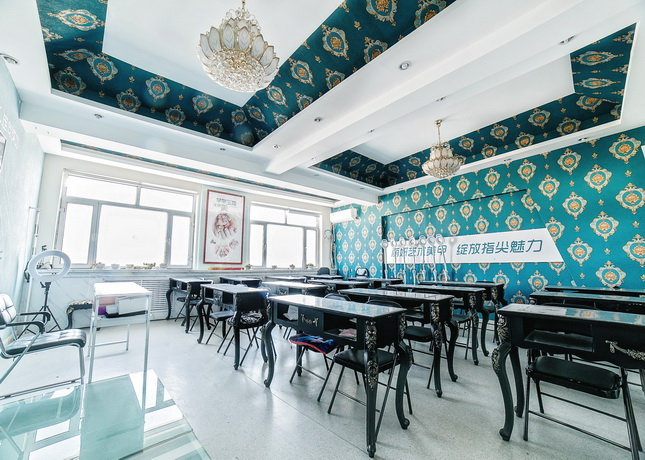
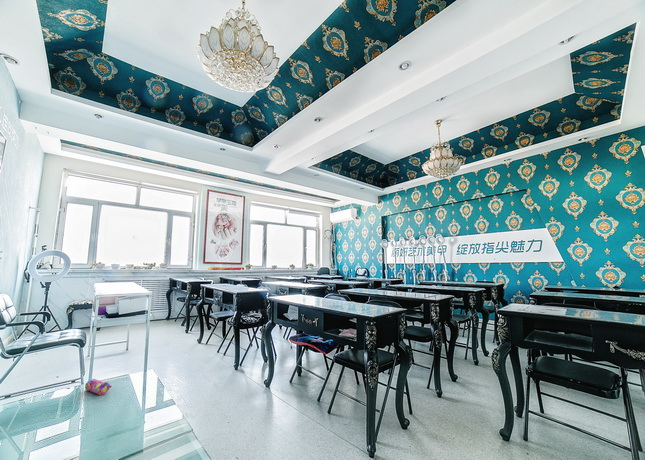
+ pencil case (97, 386)
